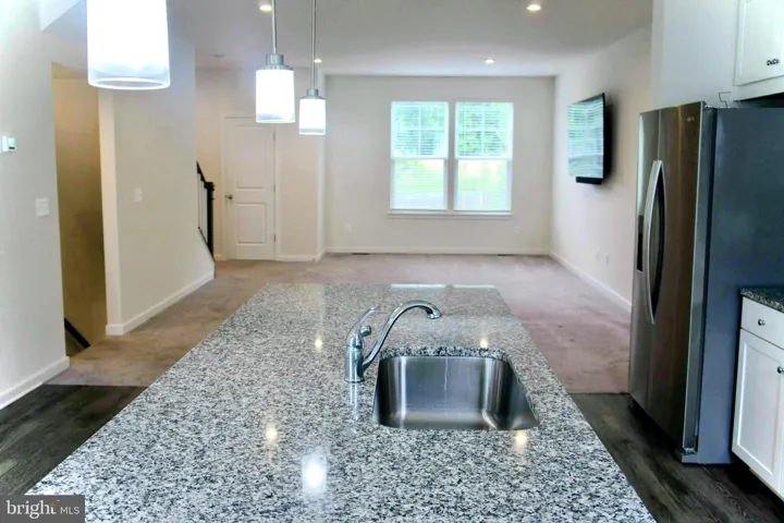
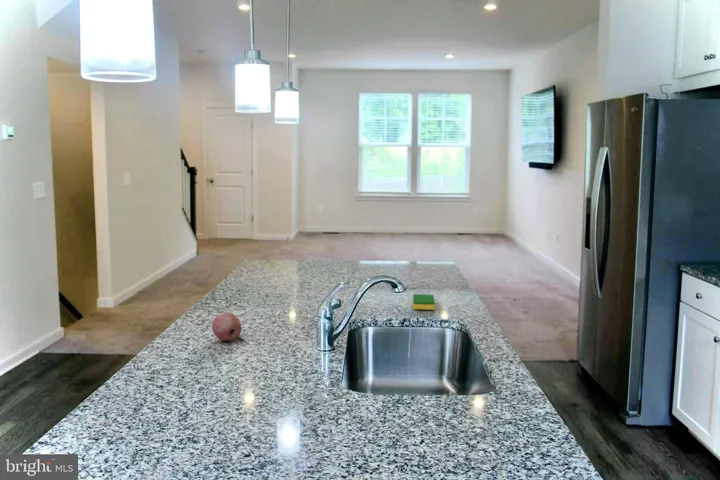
+ dish sponge (423, 301)
+ fruit (227, 326)
